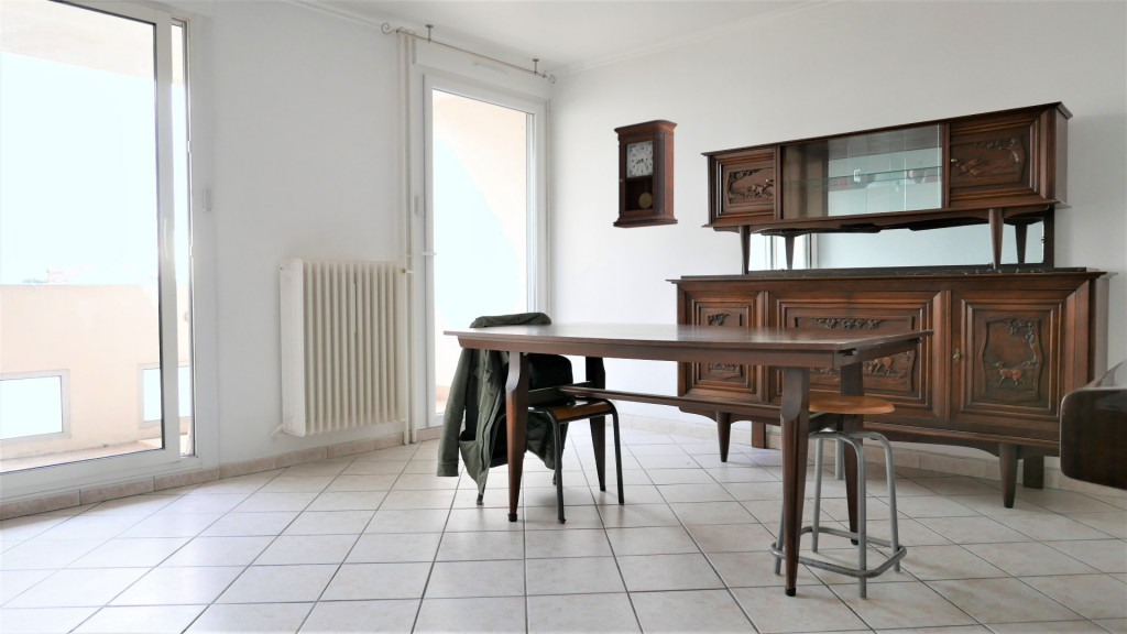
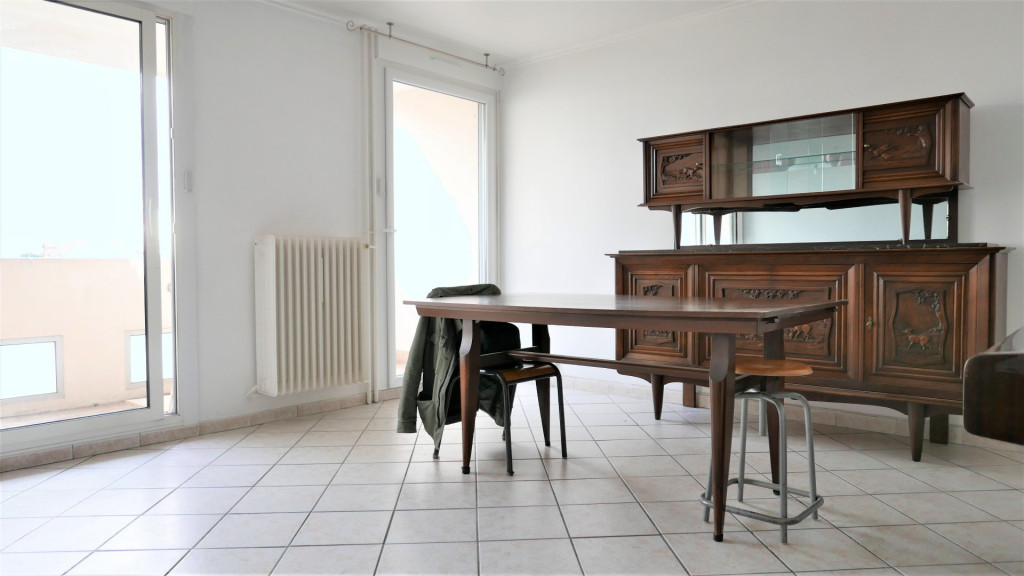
- pendulum clock (643, 175)
